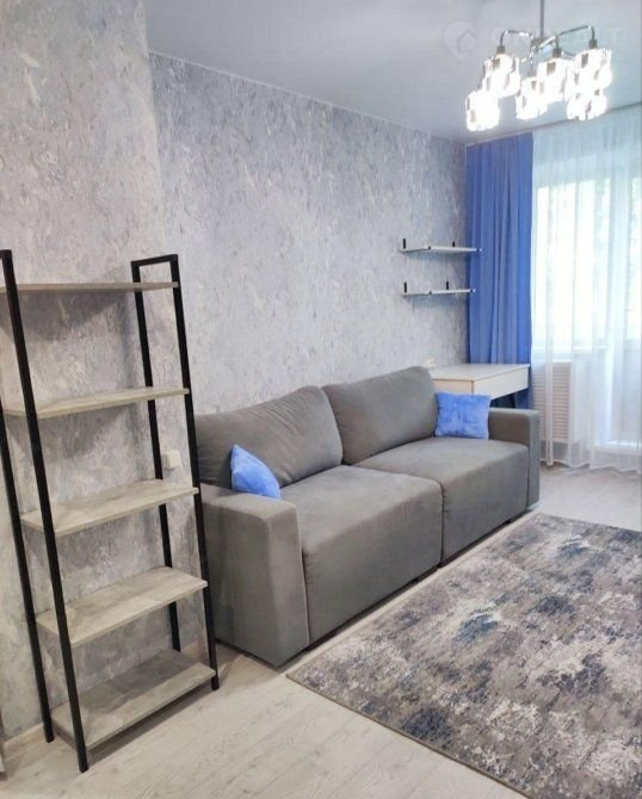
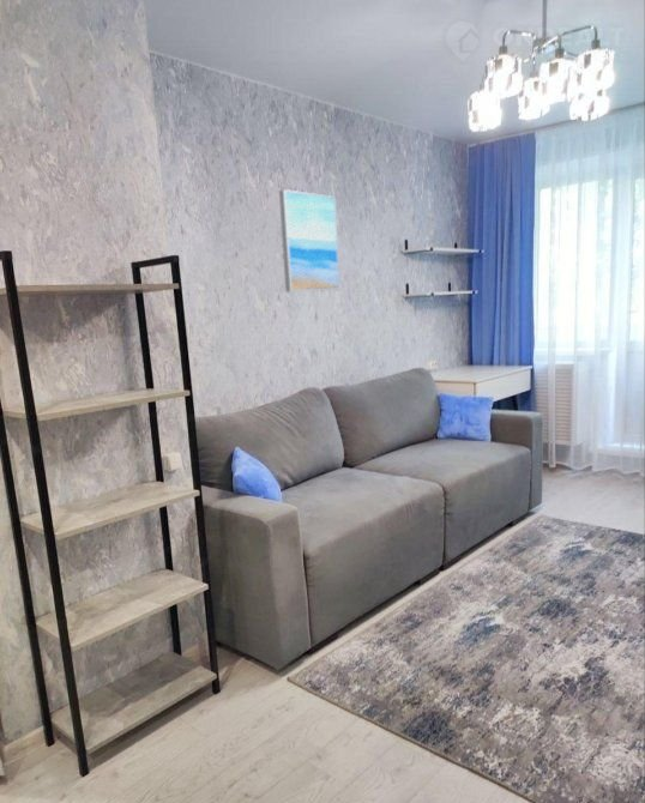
+ wall art (311, 242)
